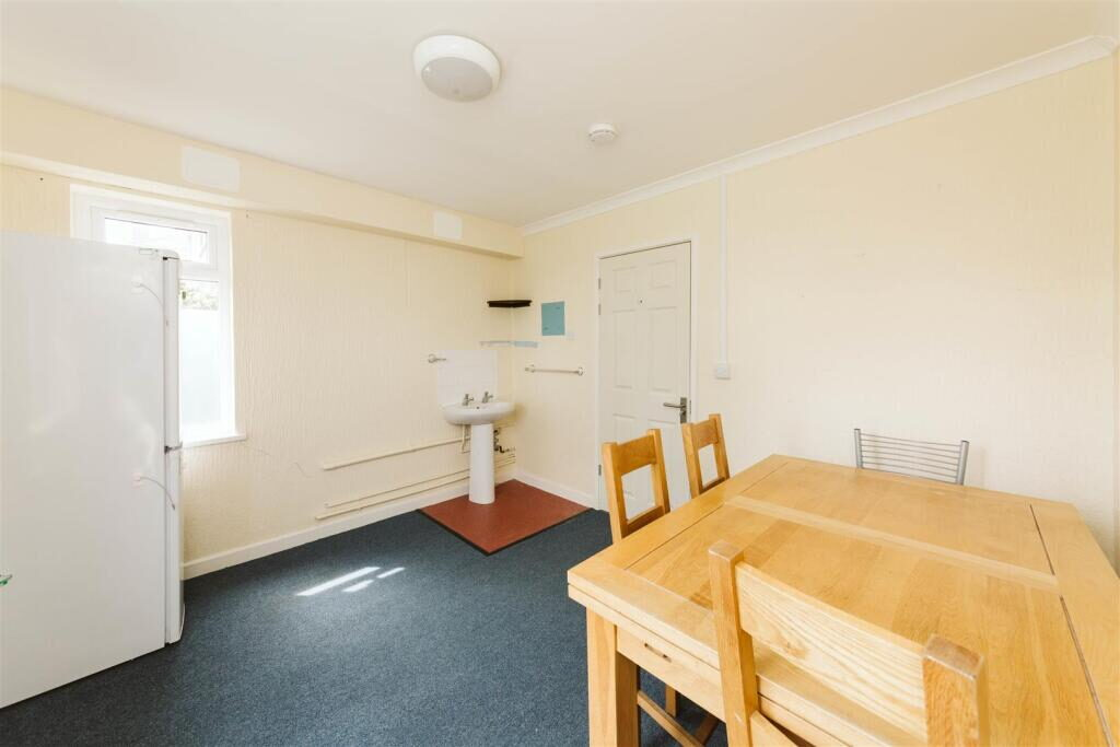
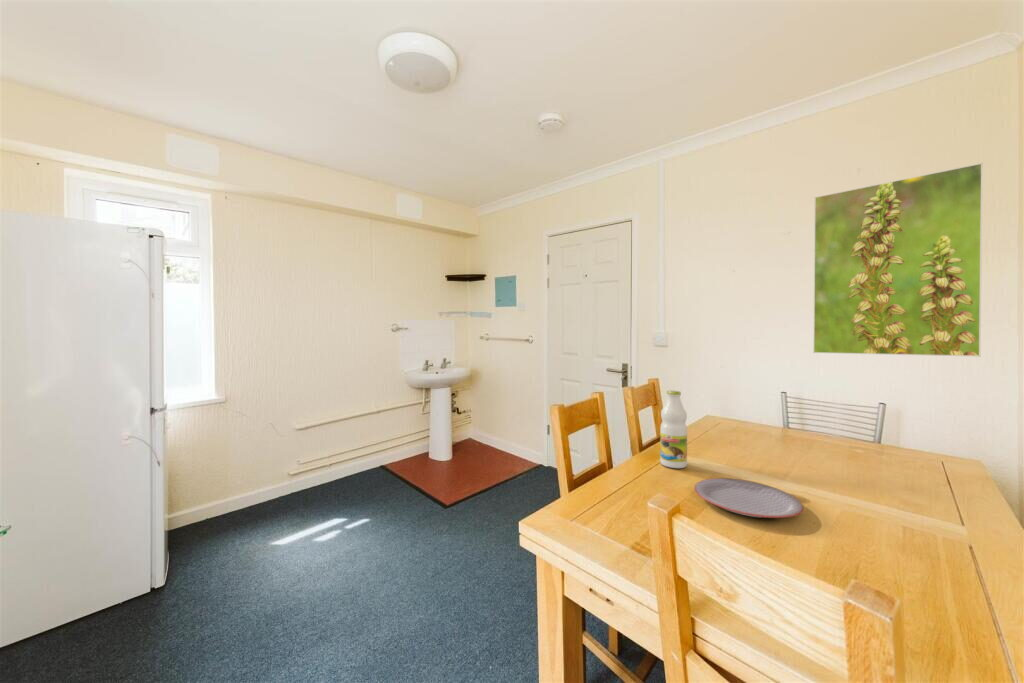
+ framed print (888, 268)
+ plate (745, 498)
+ bottle (673, 428)
